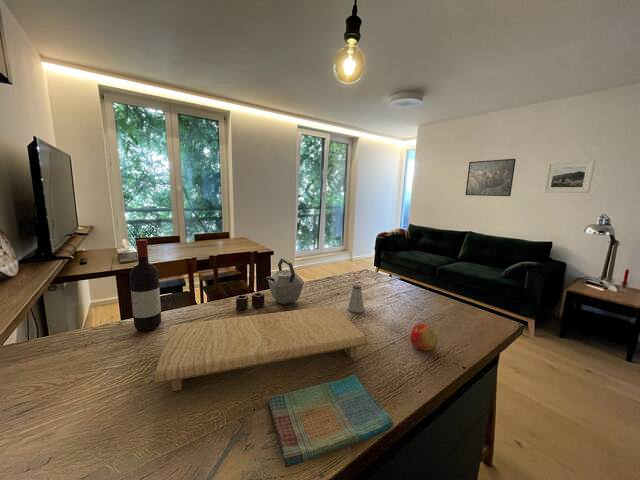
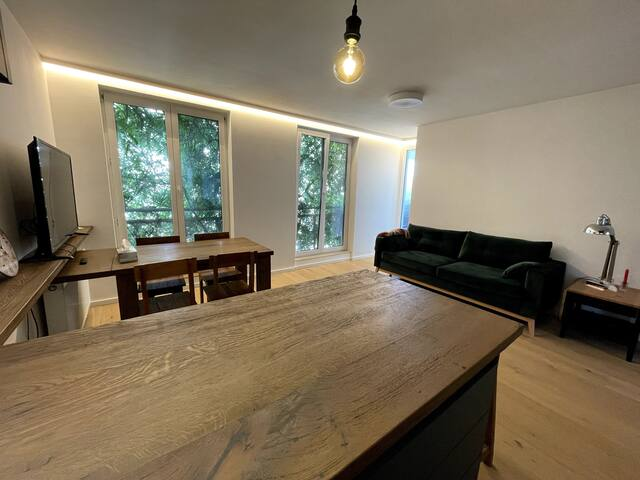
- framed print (488, 178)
- cutting board (266, 340)
- dish towel (327, 411)
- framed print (567, 177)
- saltshaker (356, 297)
- wine bottle (145, 284)
- apple (423, 335)
- kettle (269, 283)
